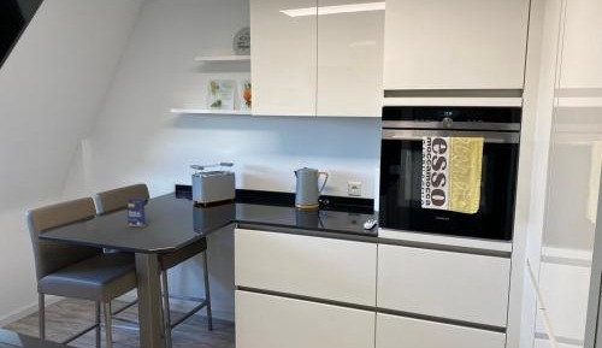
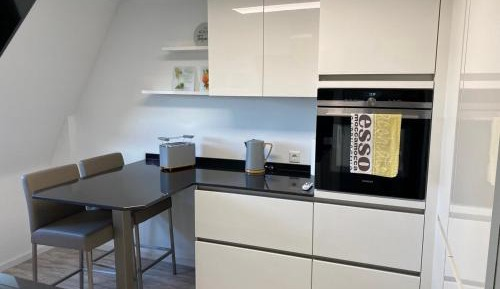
- small box (135, 212)
